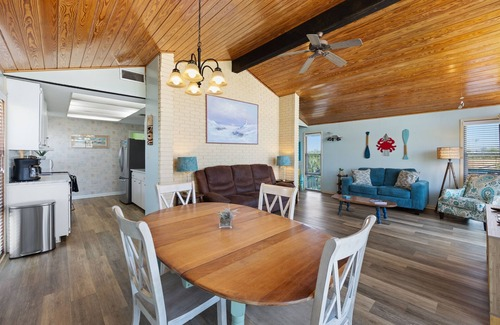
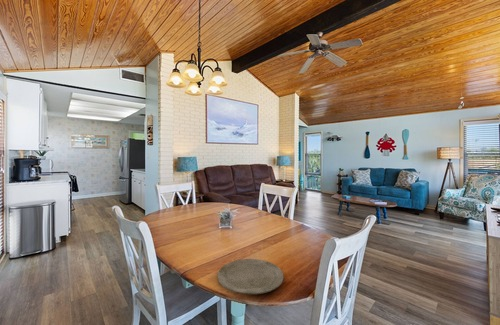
+ plate (250, 275)
